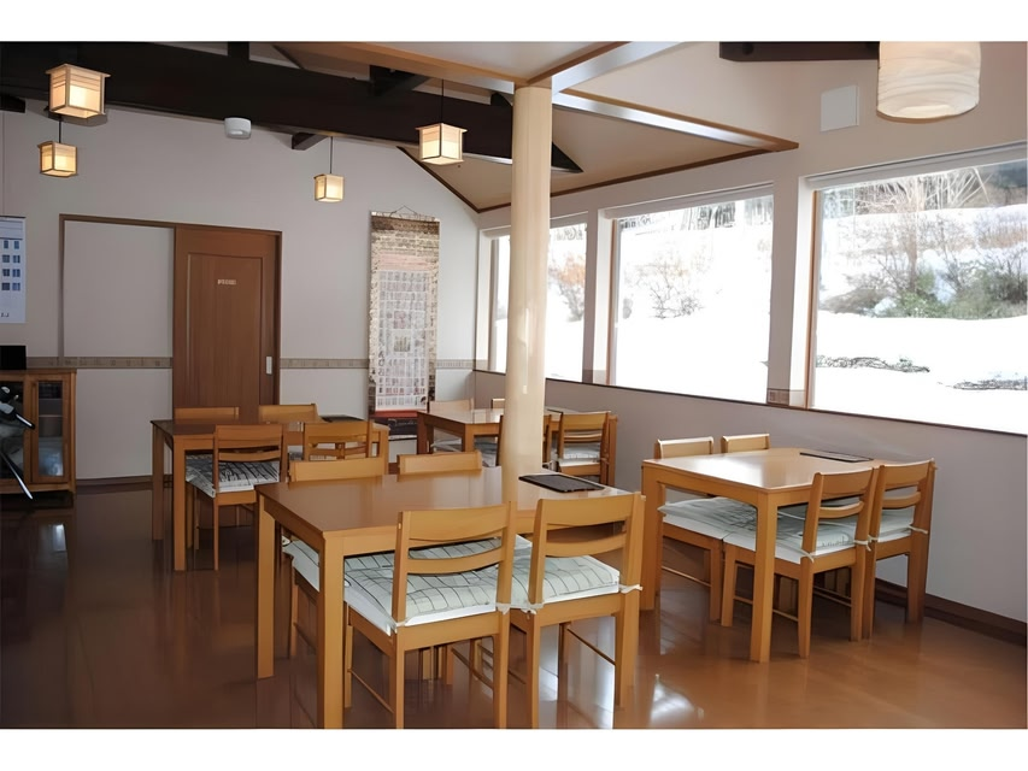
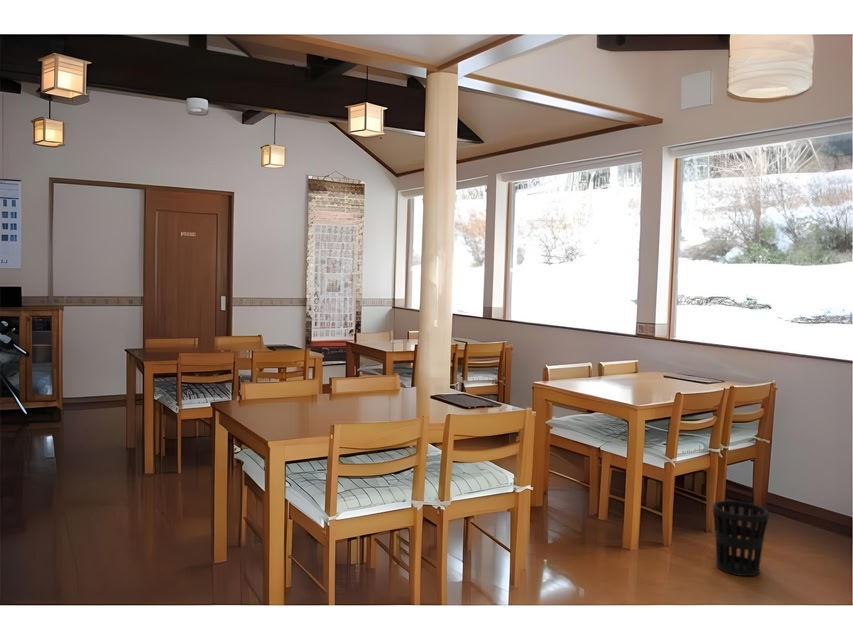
+ wastebasket (739, 538)
